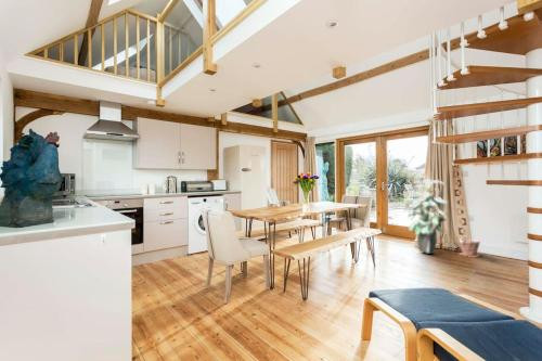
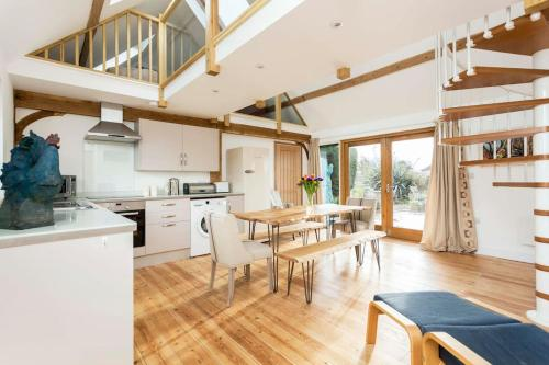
- plant pot (469, 247)
- indoor plant (425, 214)
